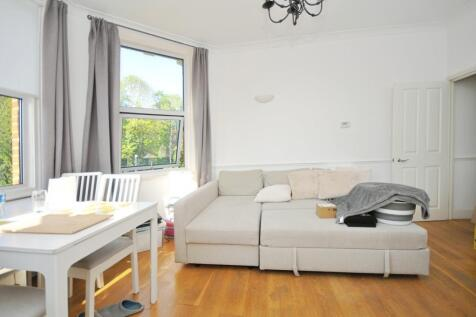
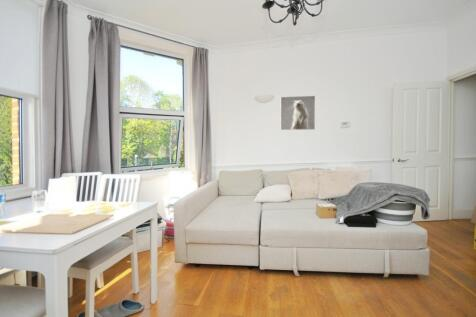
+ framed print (297, 113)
